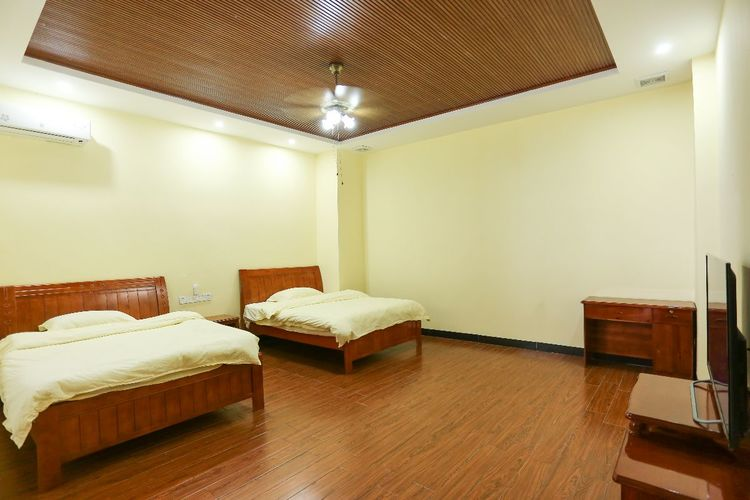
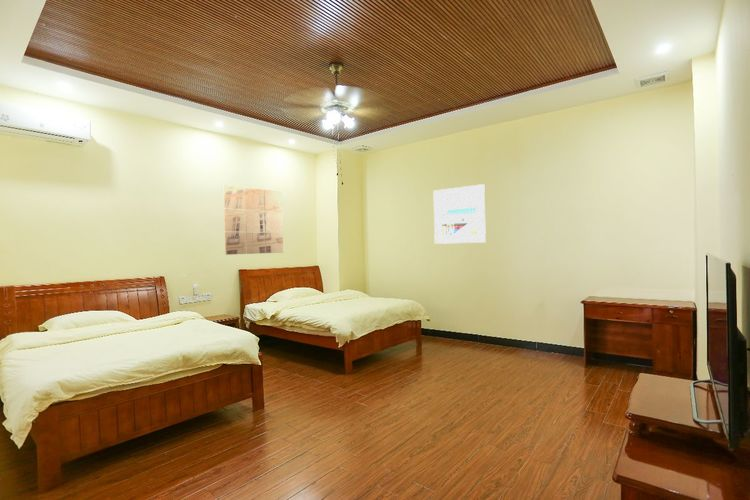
+ wall art (255, 221)
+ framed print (458, 215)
